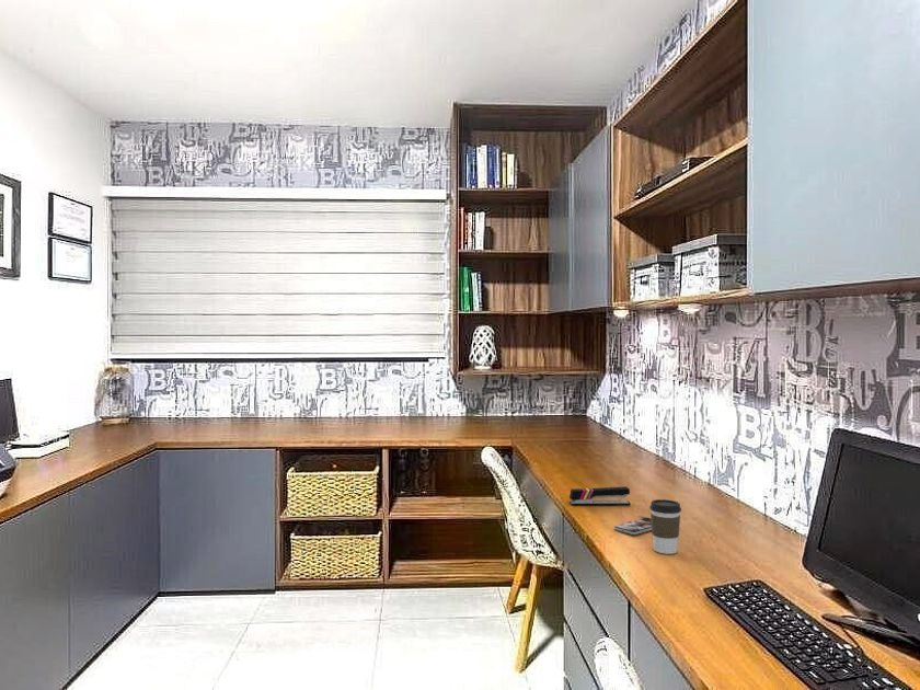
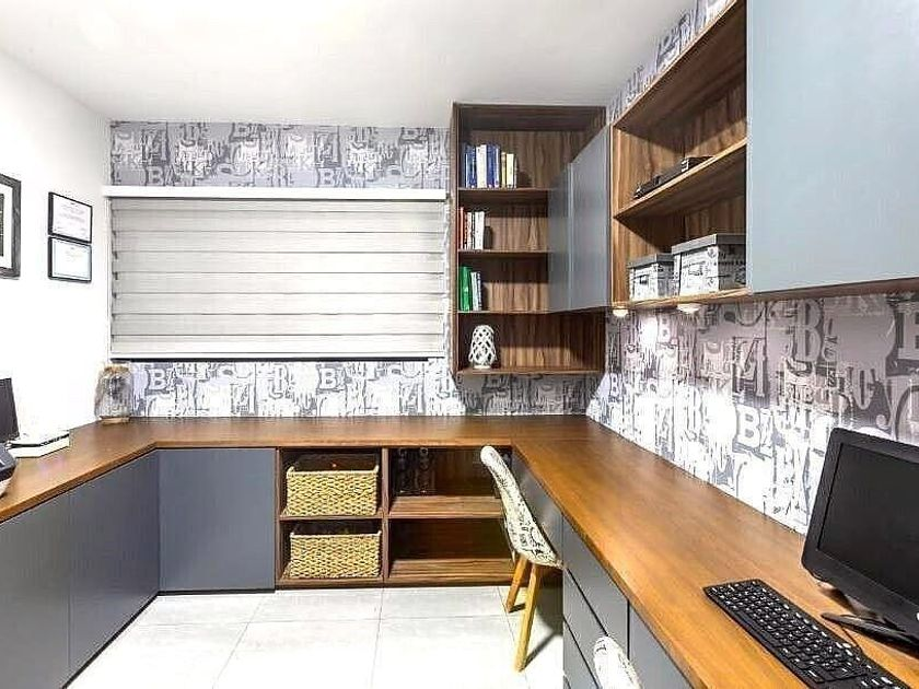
- smartphone (640, 522)
- coffee cup (665, 526)
- stapler (599, 495)
